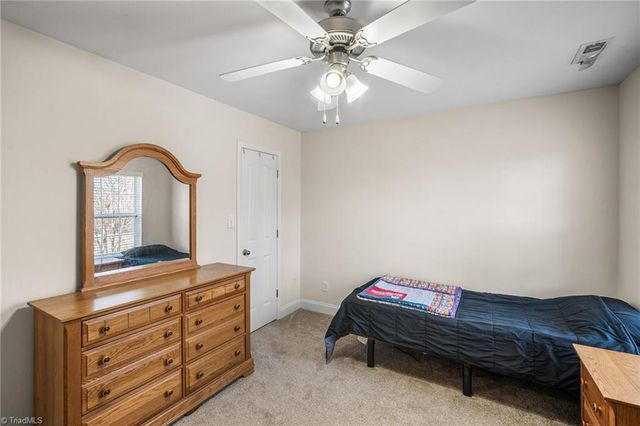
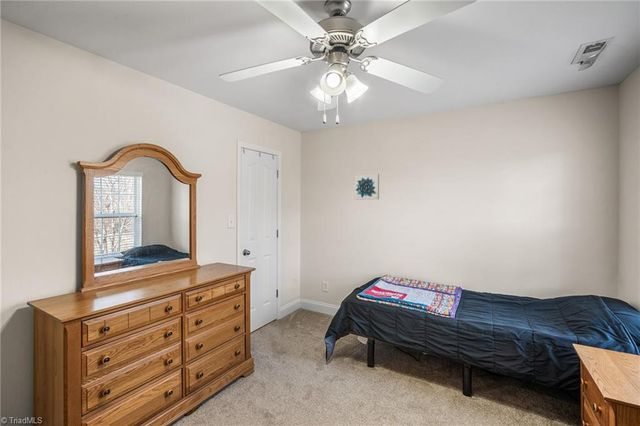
+ wall art (366, 187)
